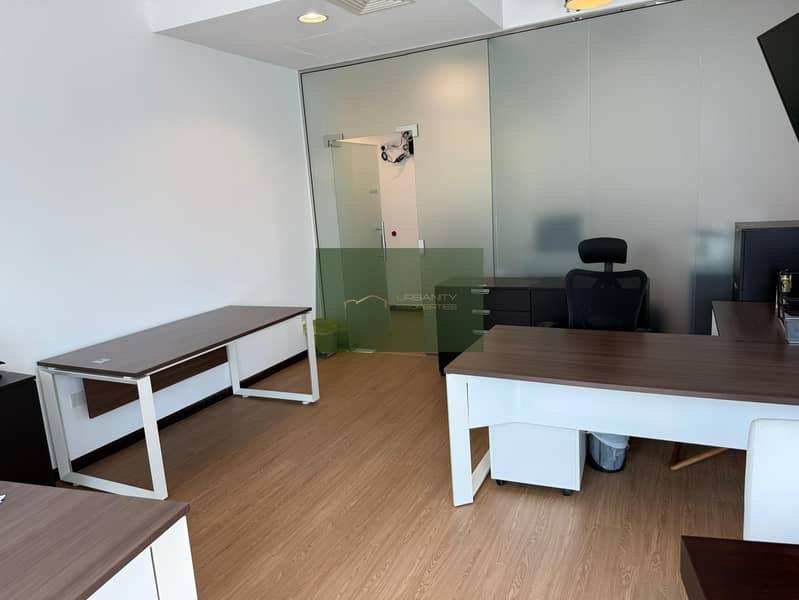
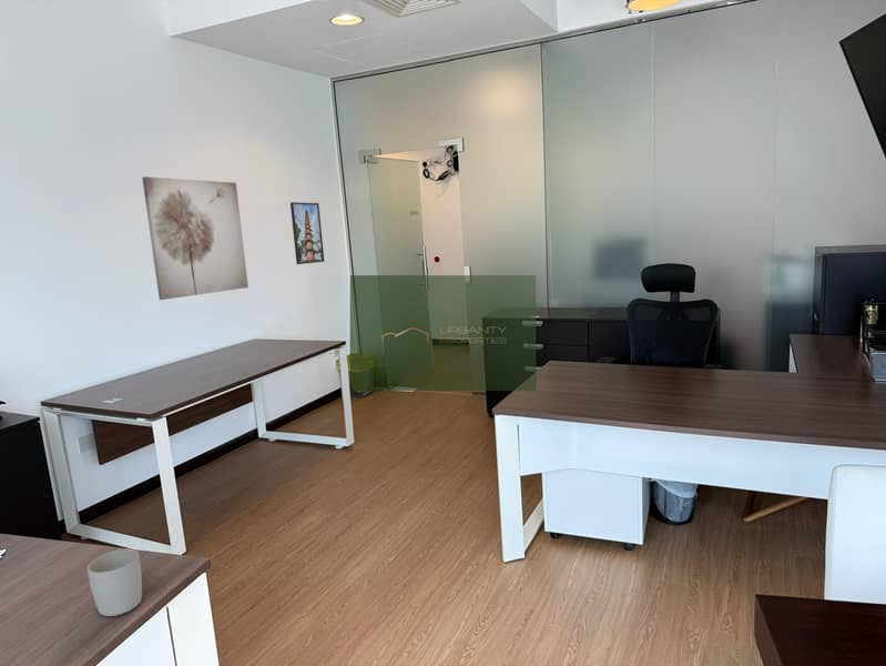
+ wall art (200, 236)
+ mug (113, 579)
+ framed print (307, 232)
